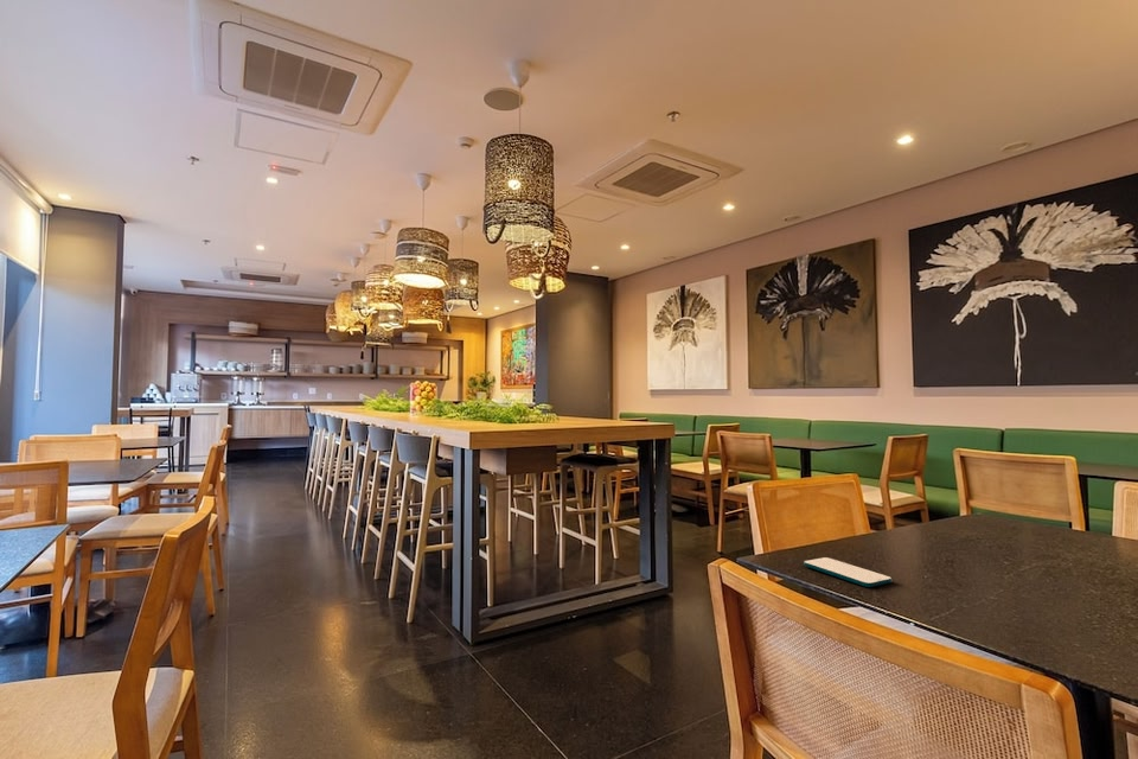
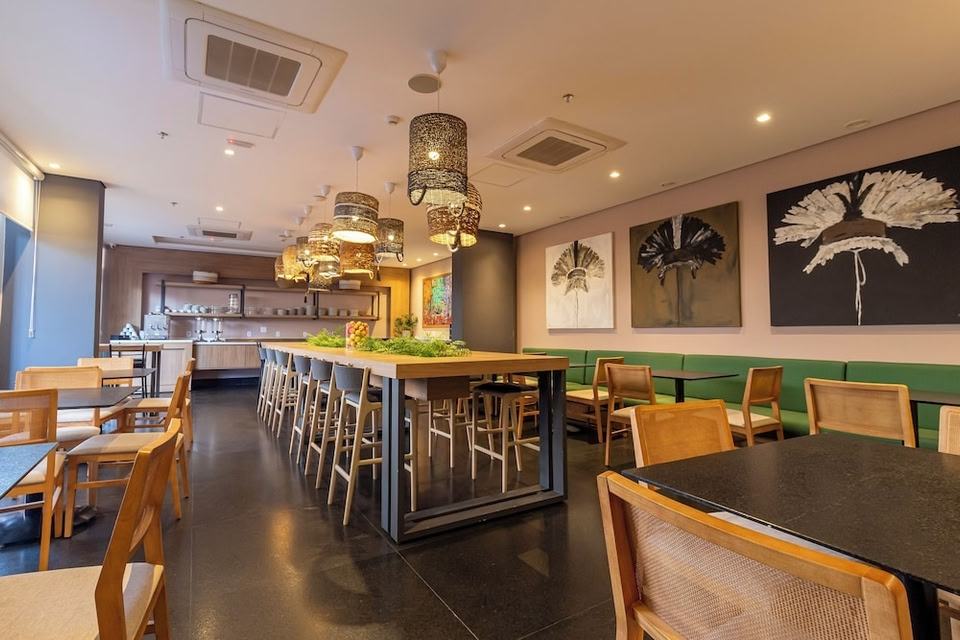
- smartphone (845, 570)
